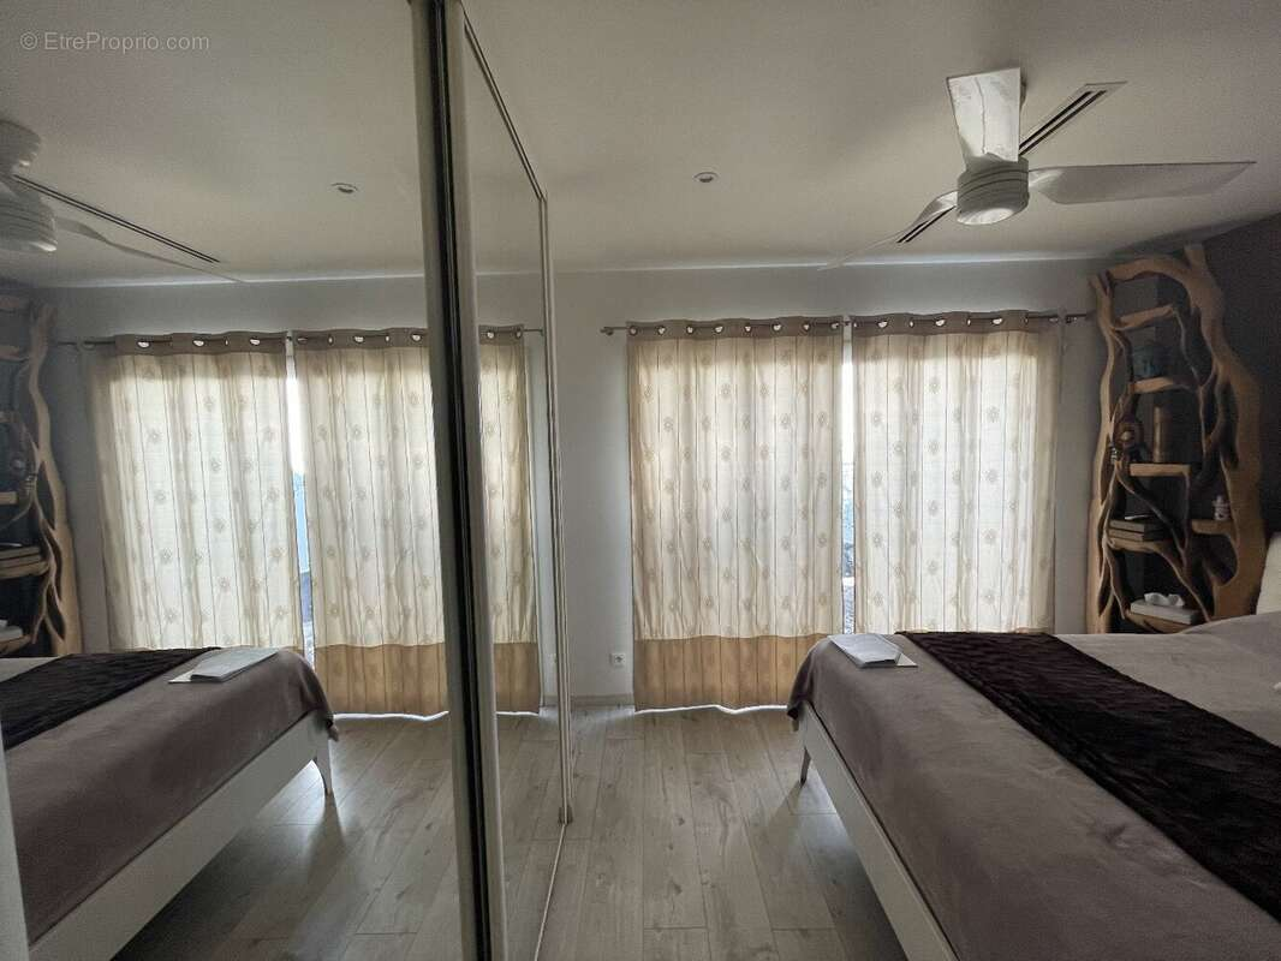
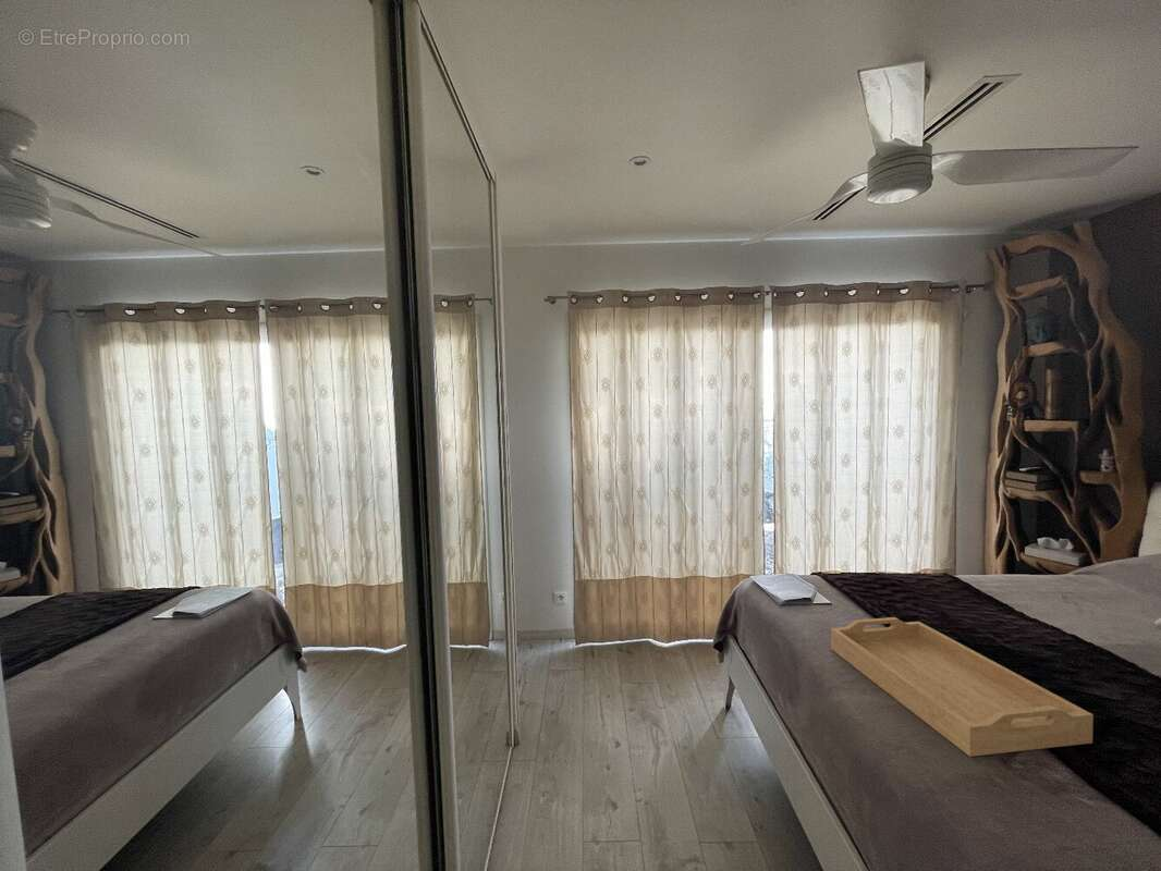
+ serving tray (939, 672)
